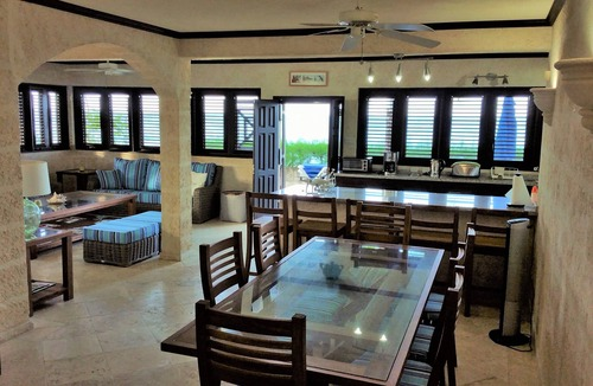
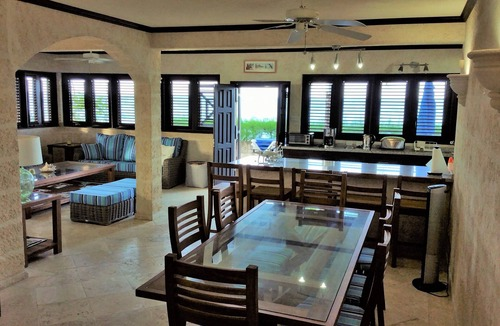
- teapot (331, 269)
